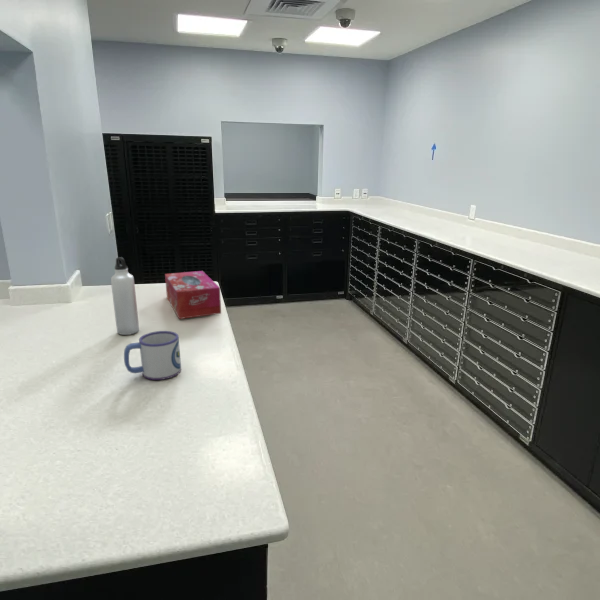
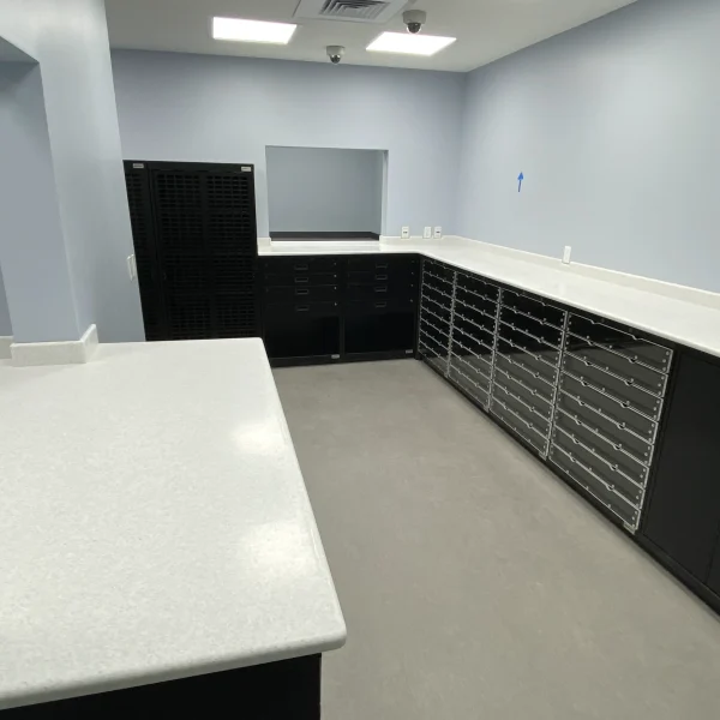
- mug (152, 356)
- water bottle (124, 295)
- tissue box (191, 292)
